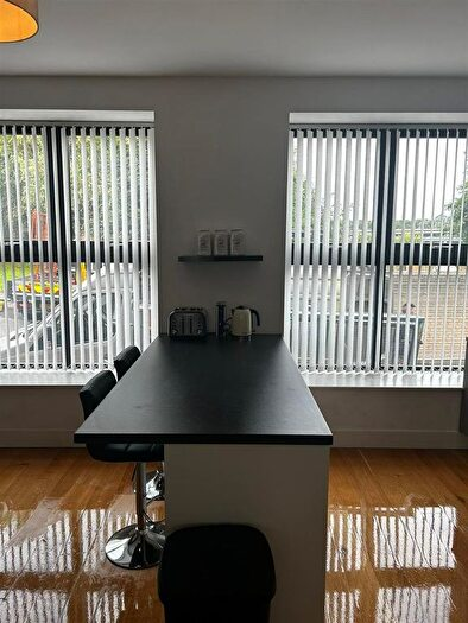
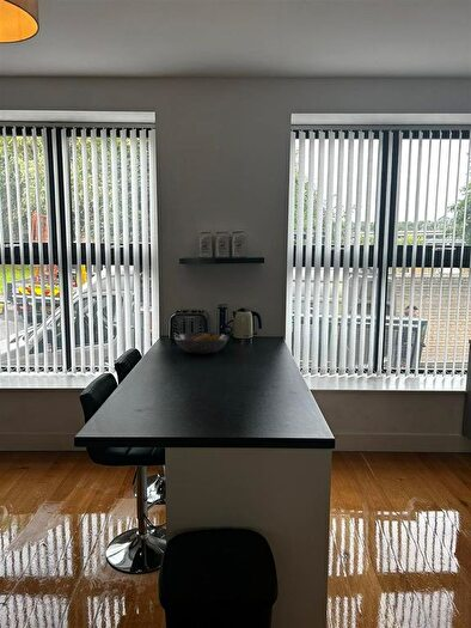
+ fruit bowl (201, 342)
